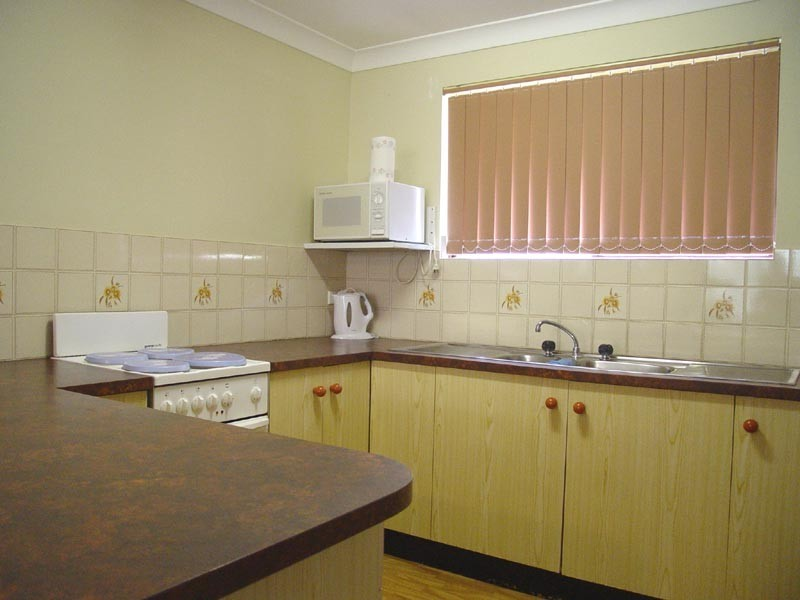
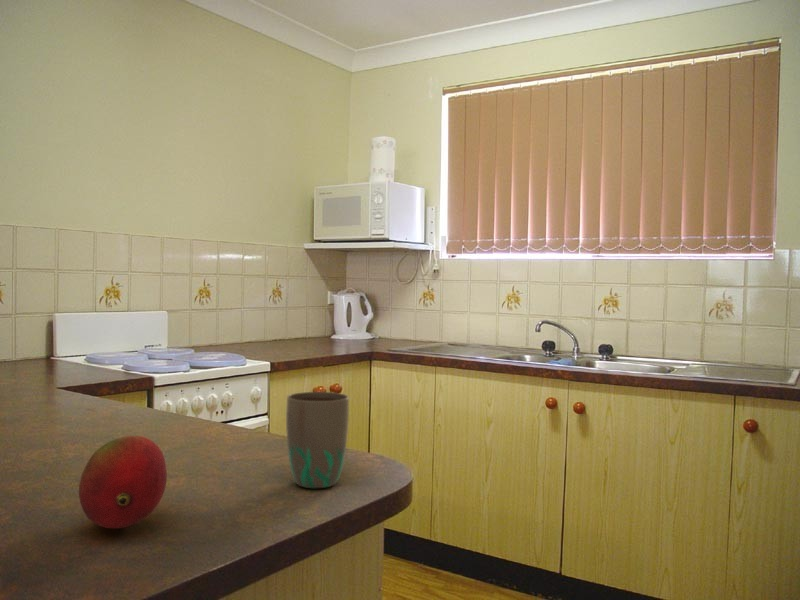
+ fruit (122, 480)
+ mug (310, 437)
